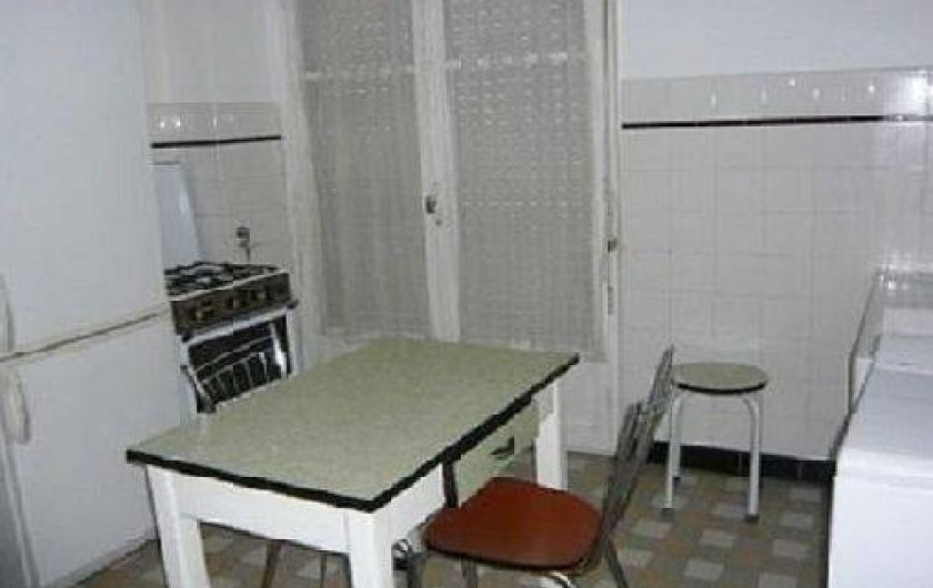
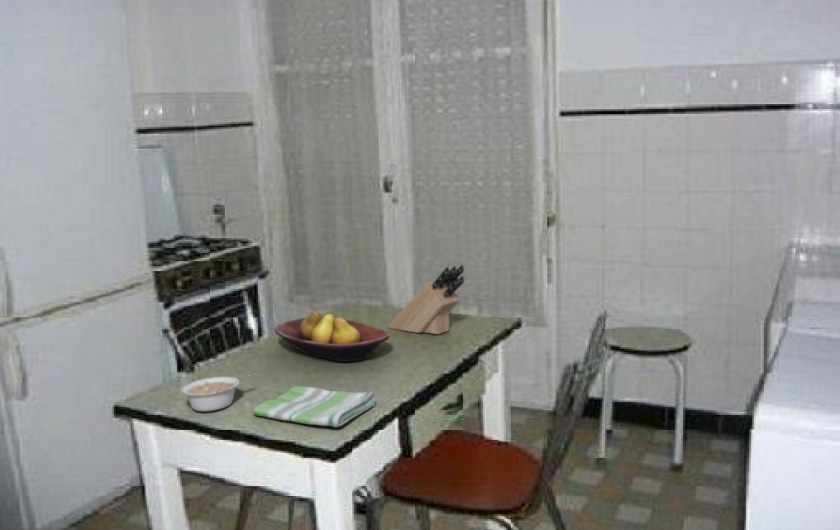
+ knife block (428, 296)
+ dish towel (314, 403)
+ legume (213, 392)
+ fruit bowl (330, 332)
